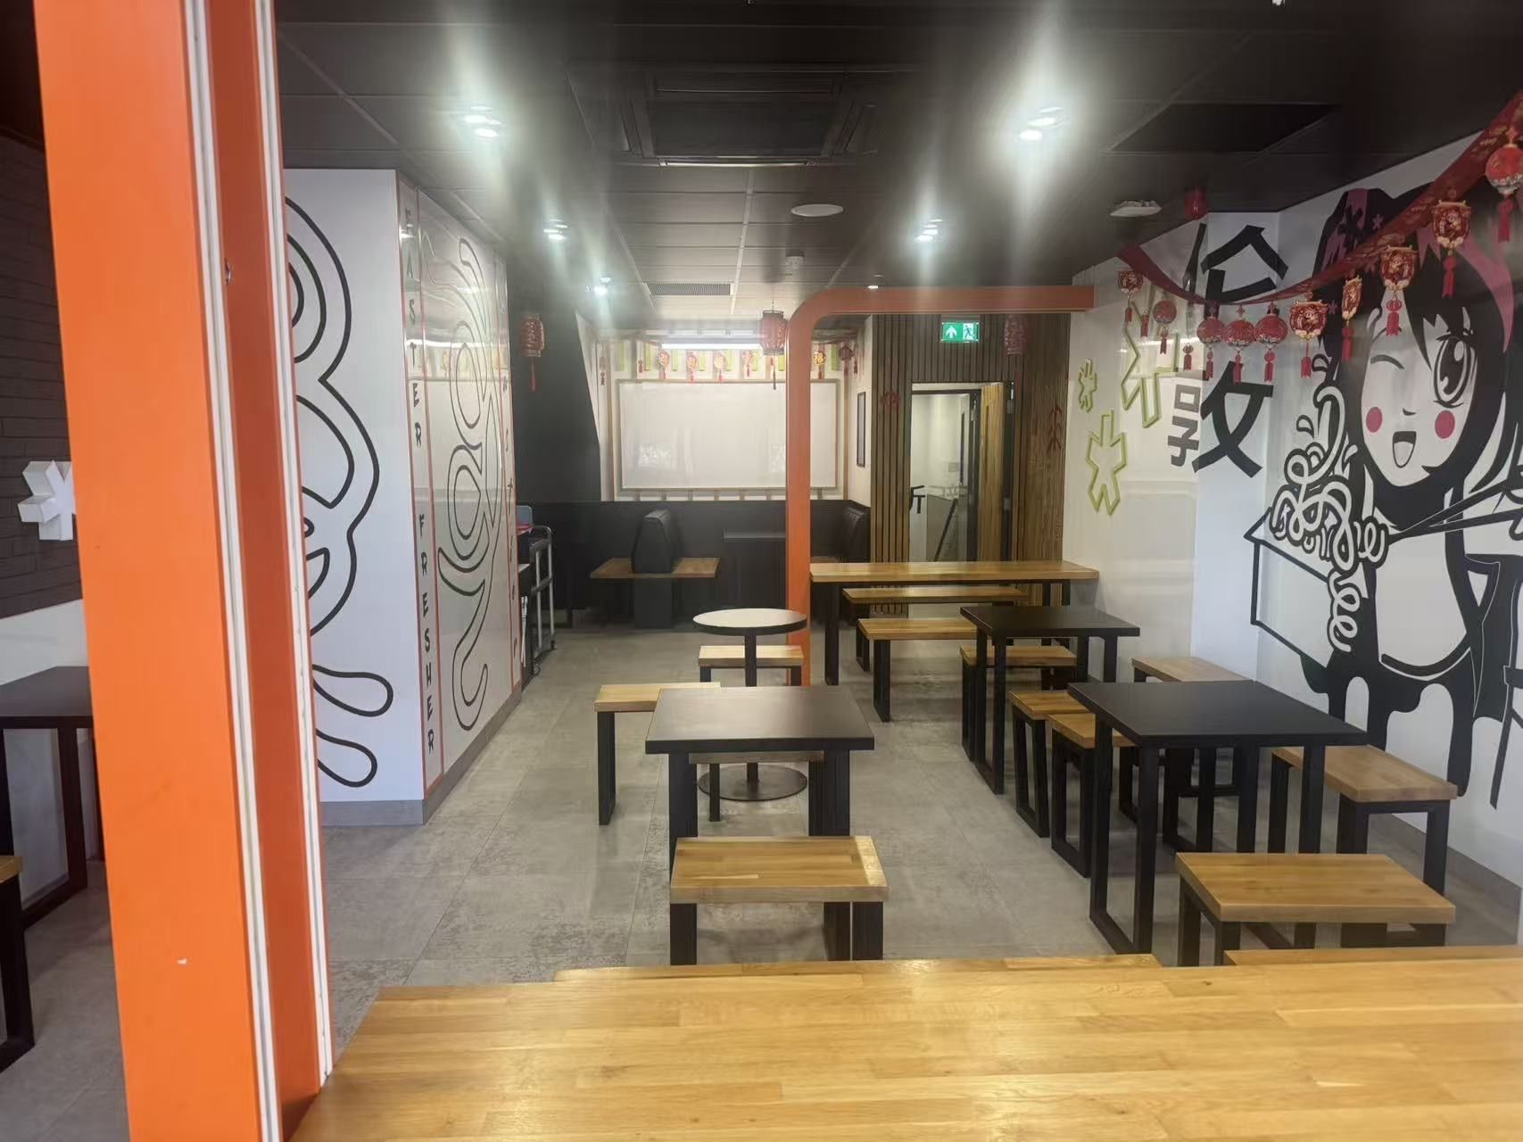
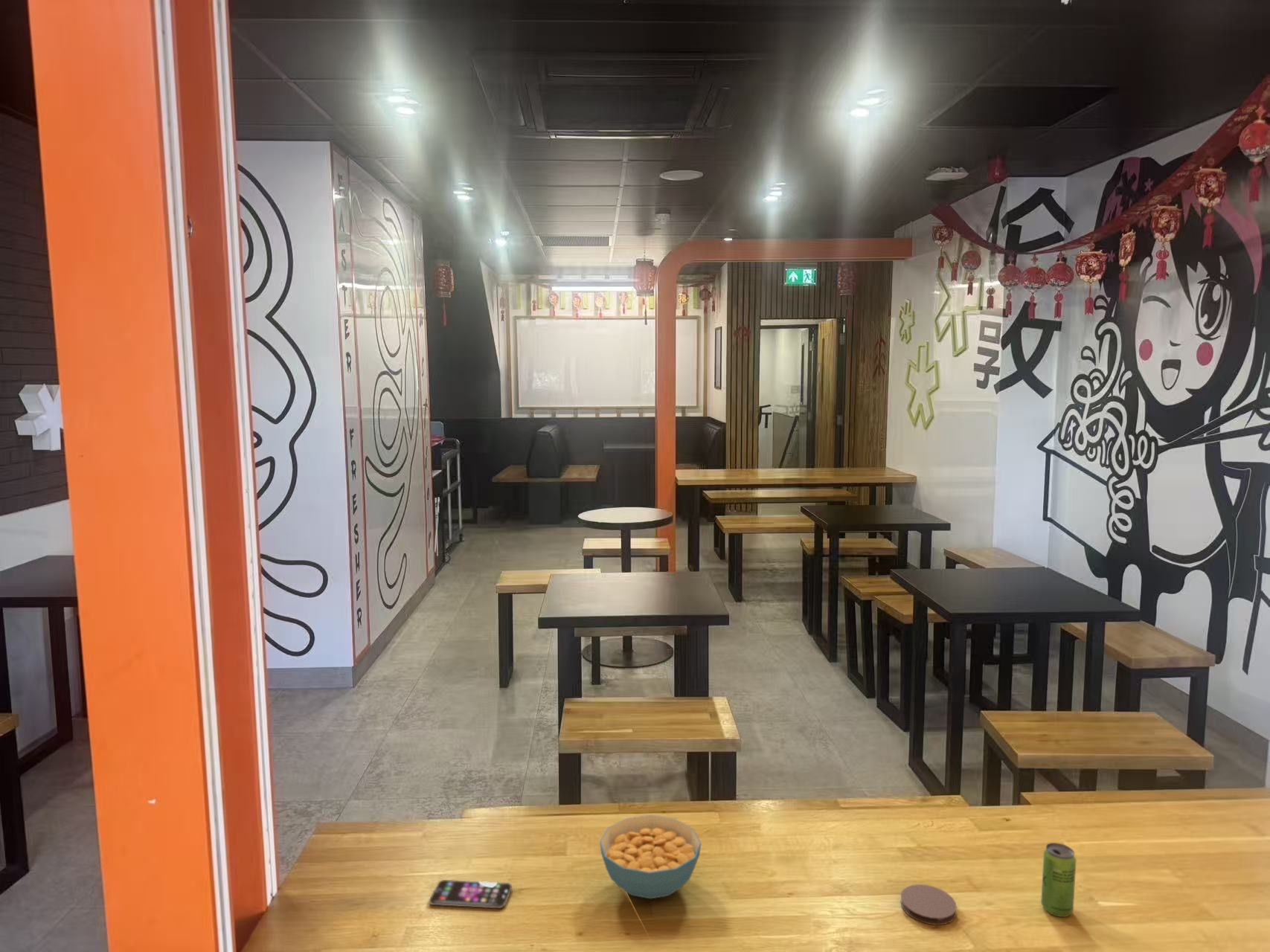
+ beverage can (1058, 879)
+ cereal bowl (650, 865)
+ coaster (928, 904)
+ smartphone (471, 893)
